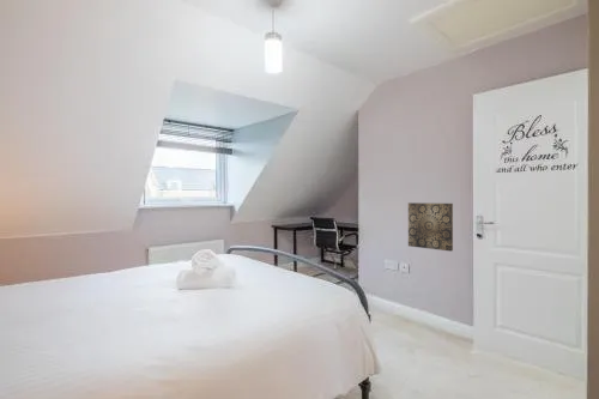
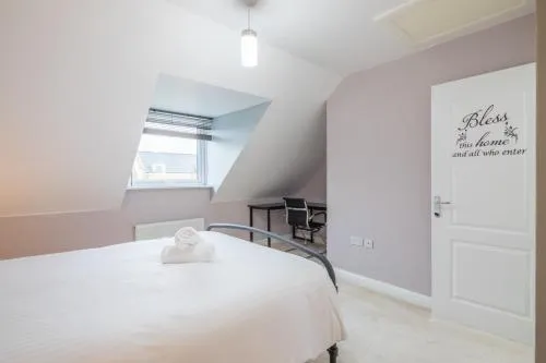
- wall art (429, 225)
